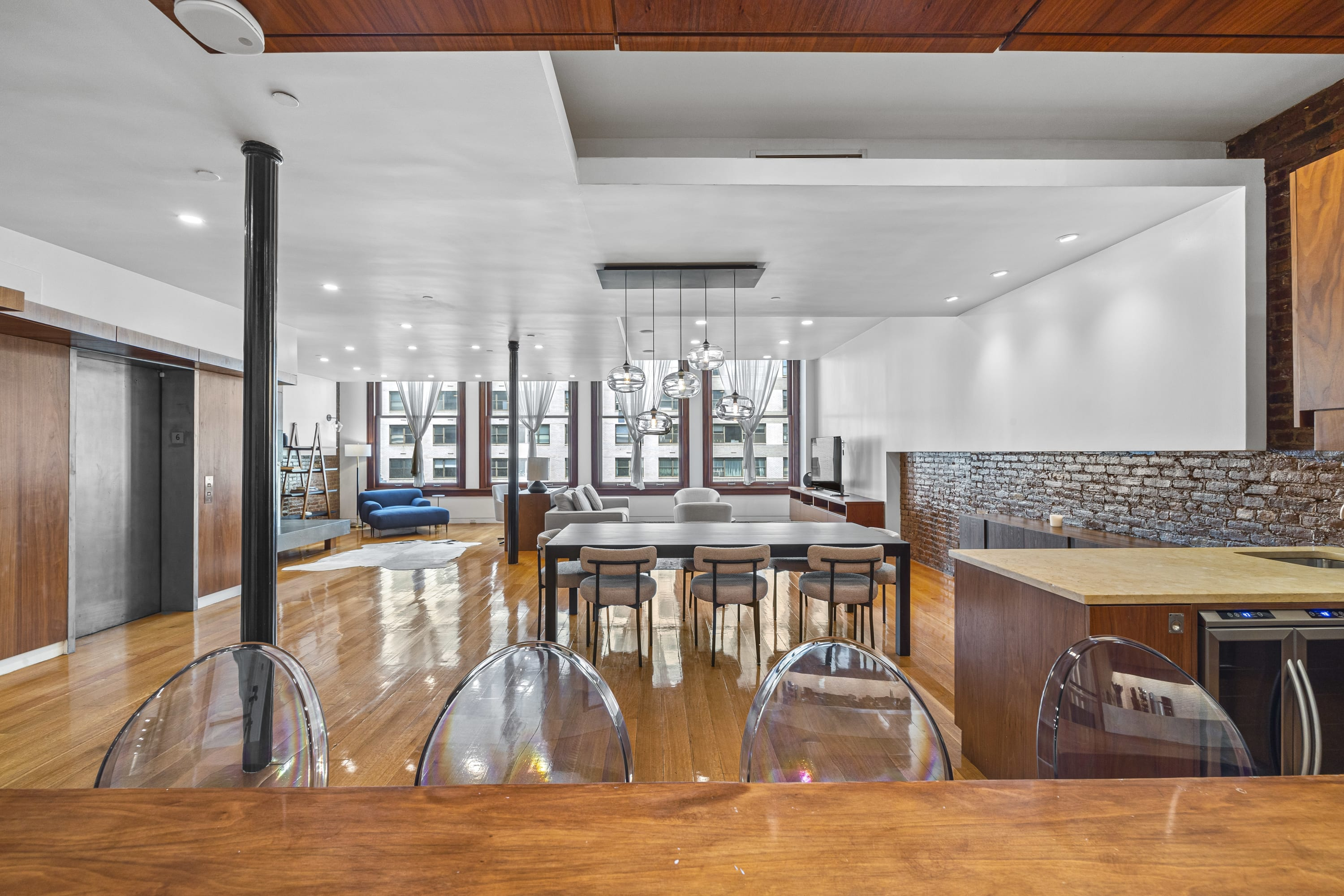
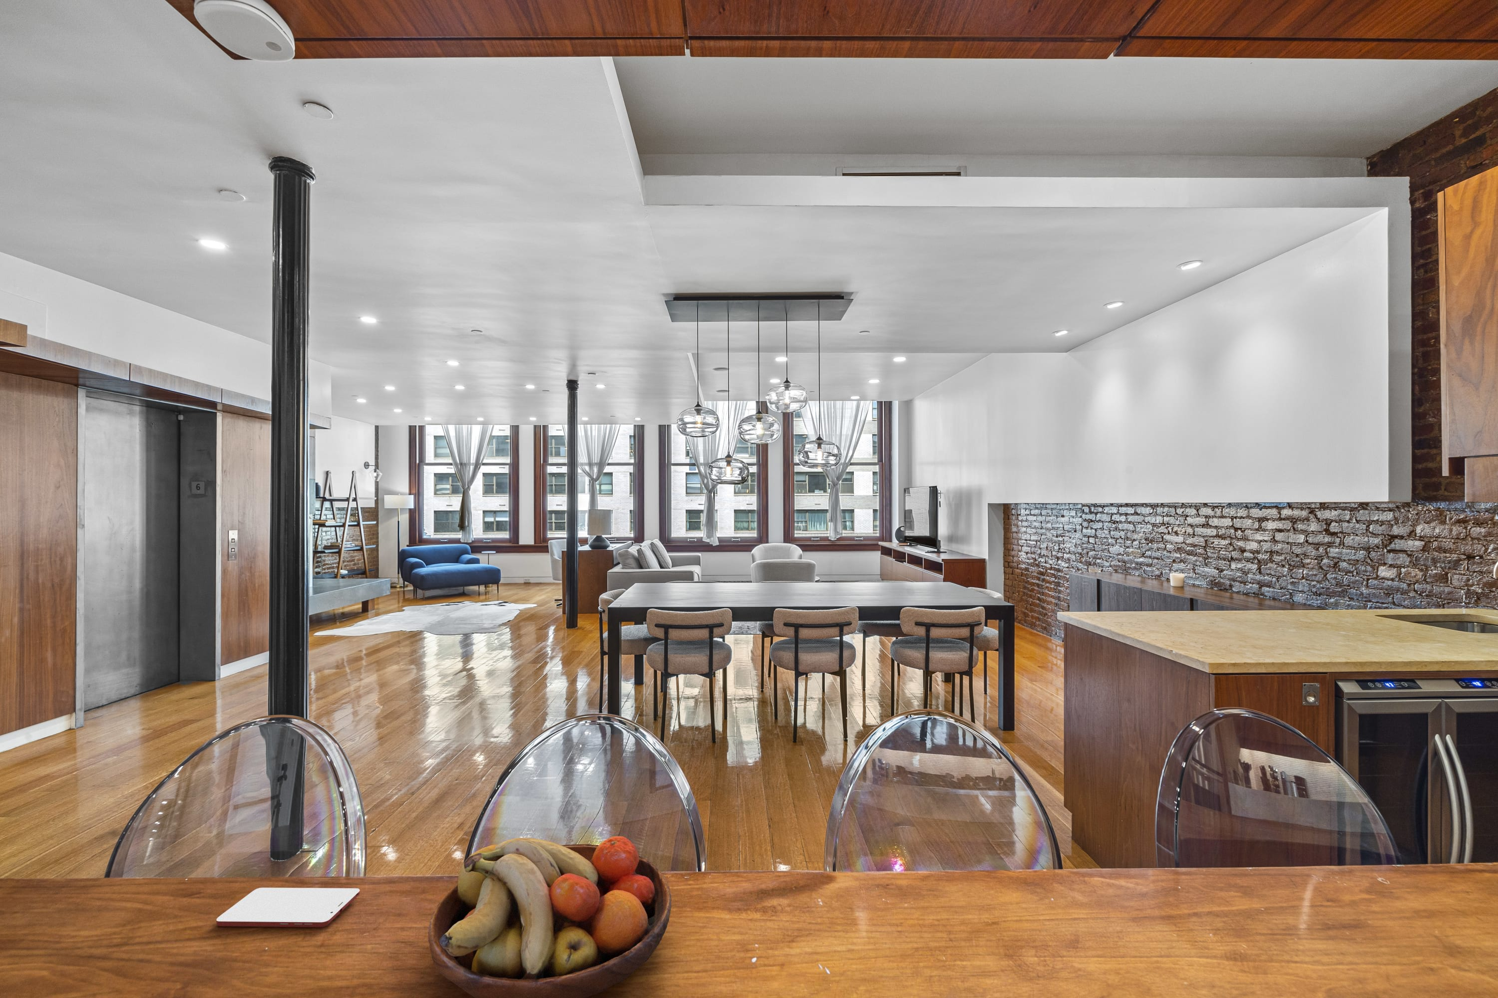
+ smartphone (290, 907)
+ fruit bowl (555, 893)
